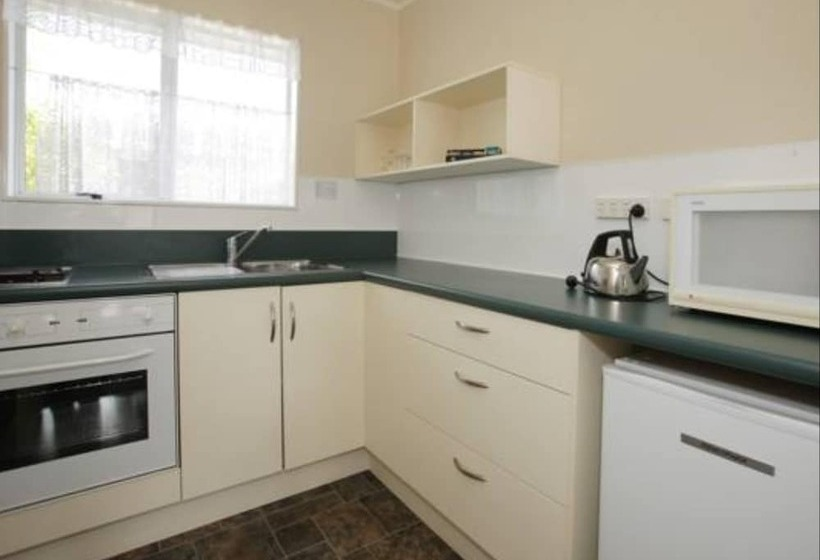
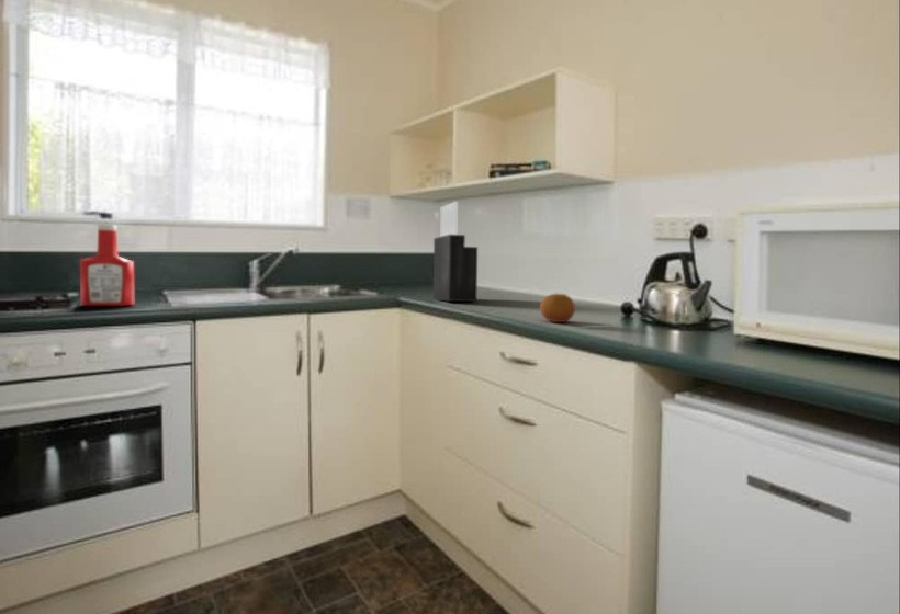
+ soap bottle (108, 264)
+ knife block (458, 252)
+ fruit (556, 307)
